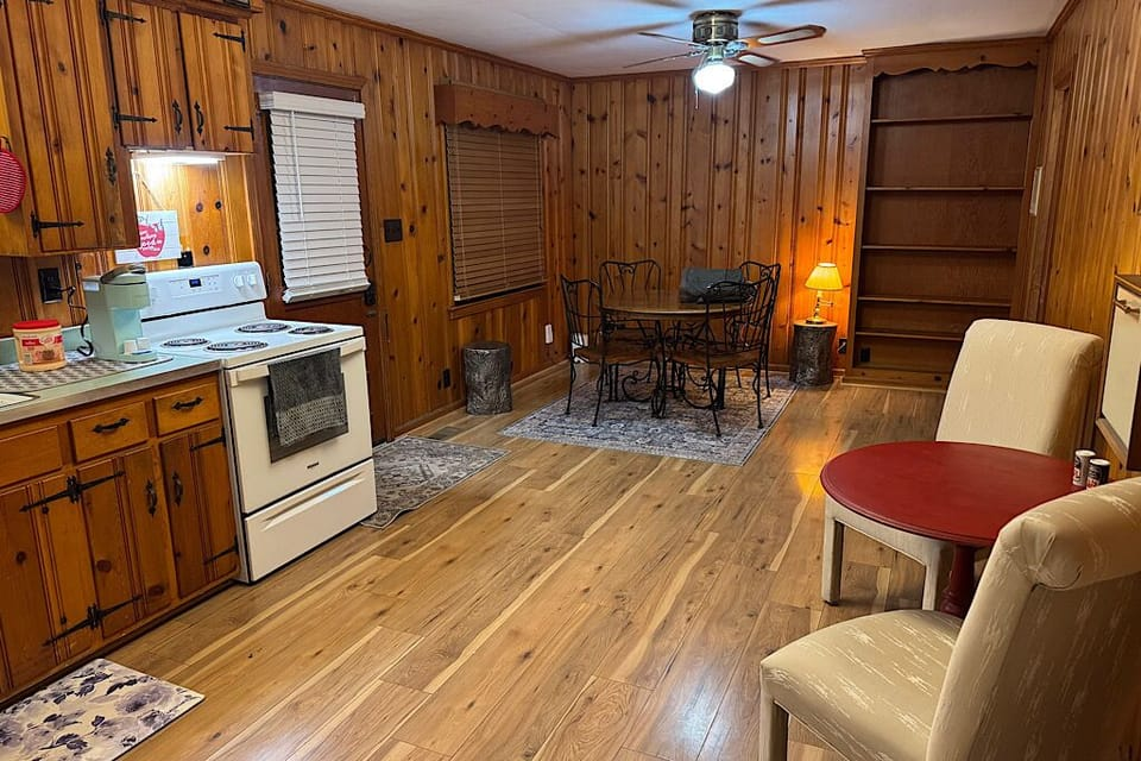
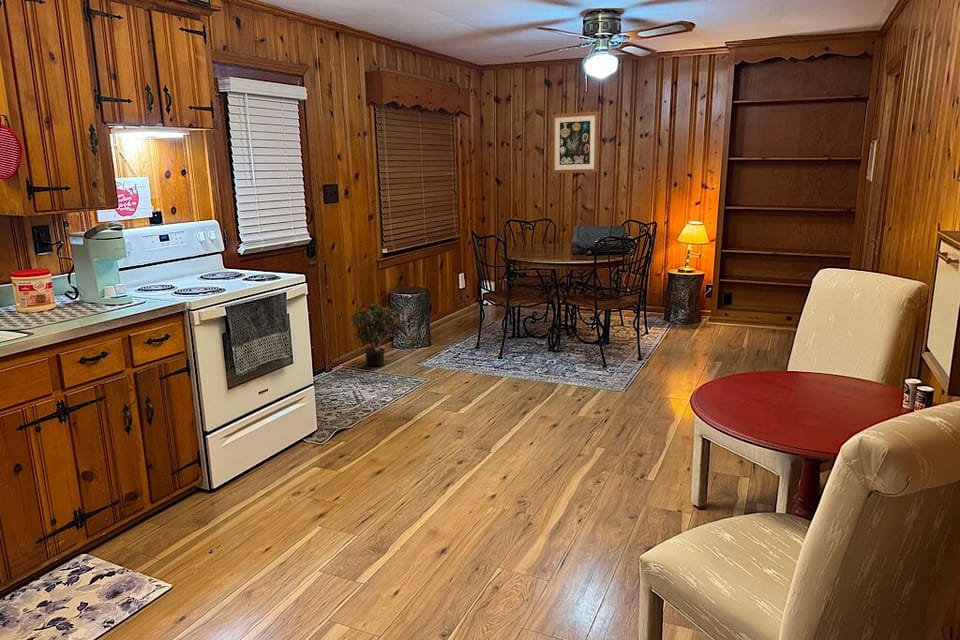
+ potted plant (378, 333)
+ wall art (574, 143)
